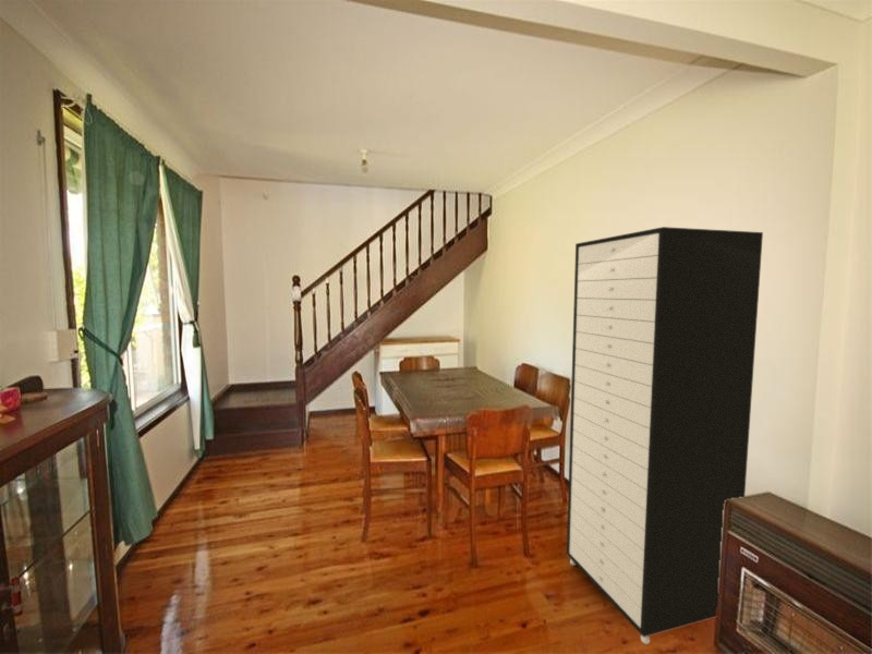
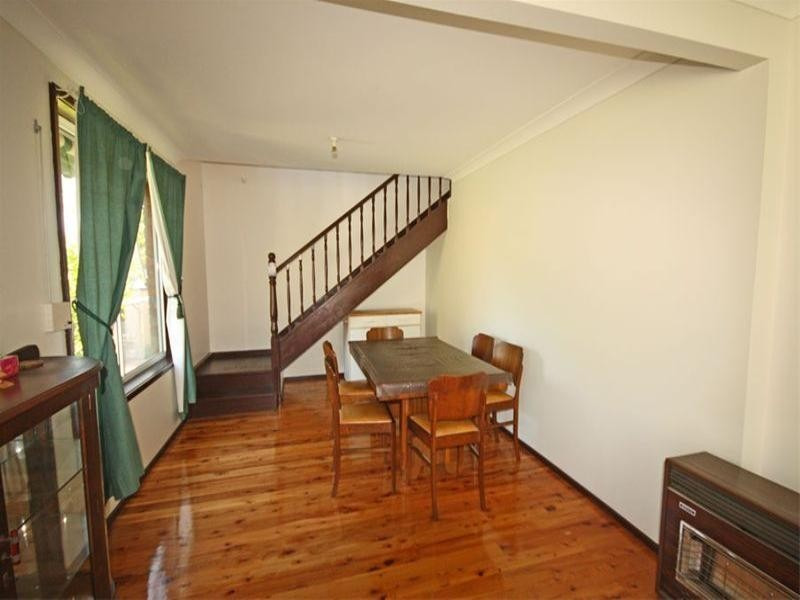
- storage cabinet (650, 421)
